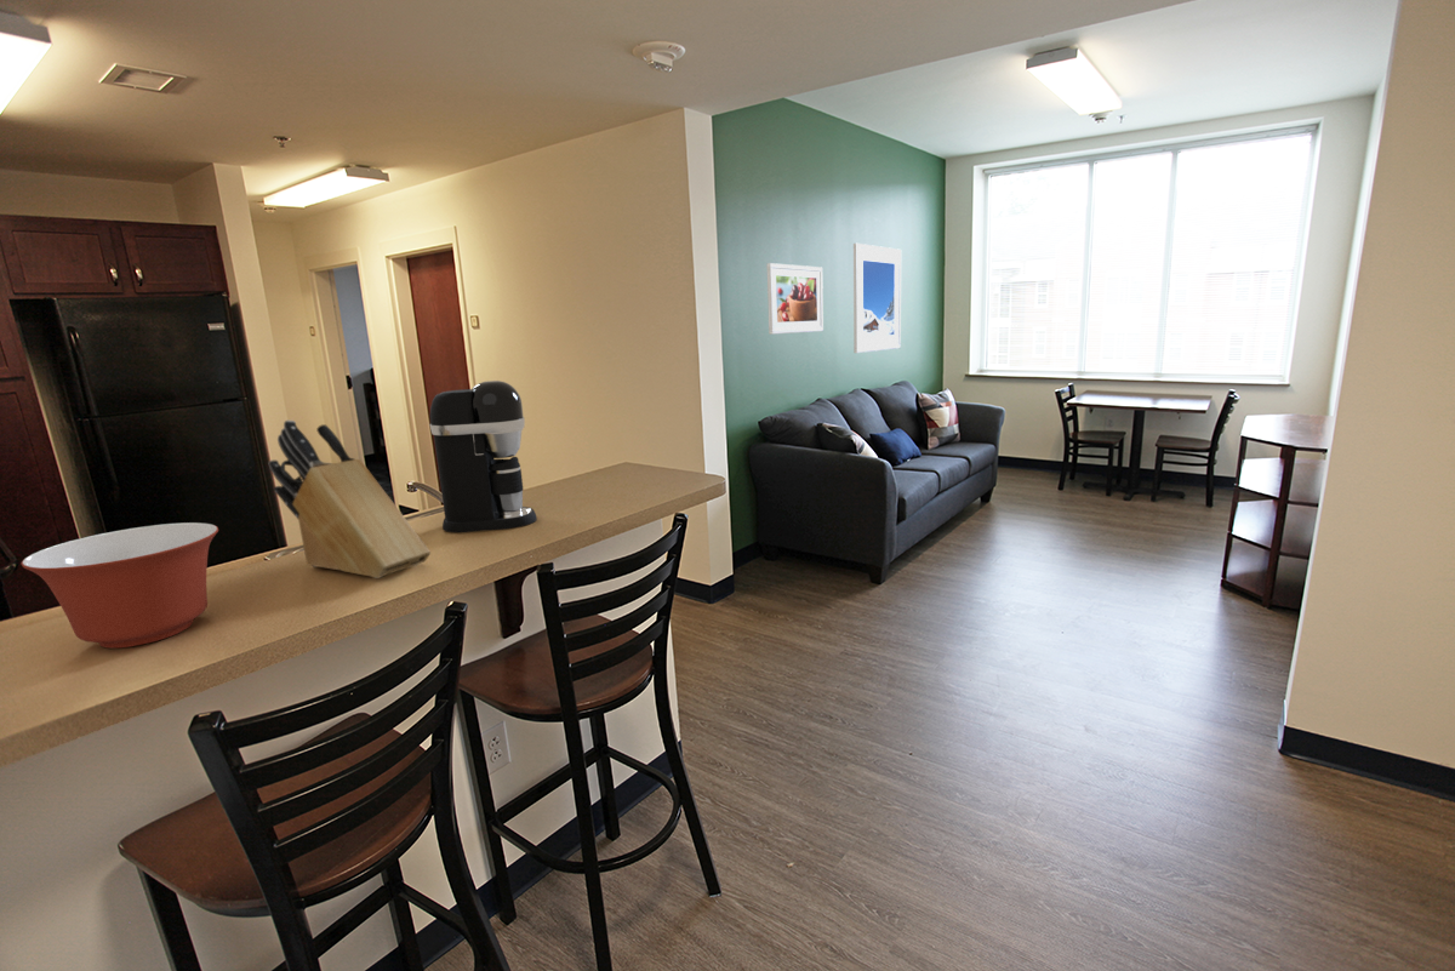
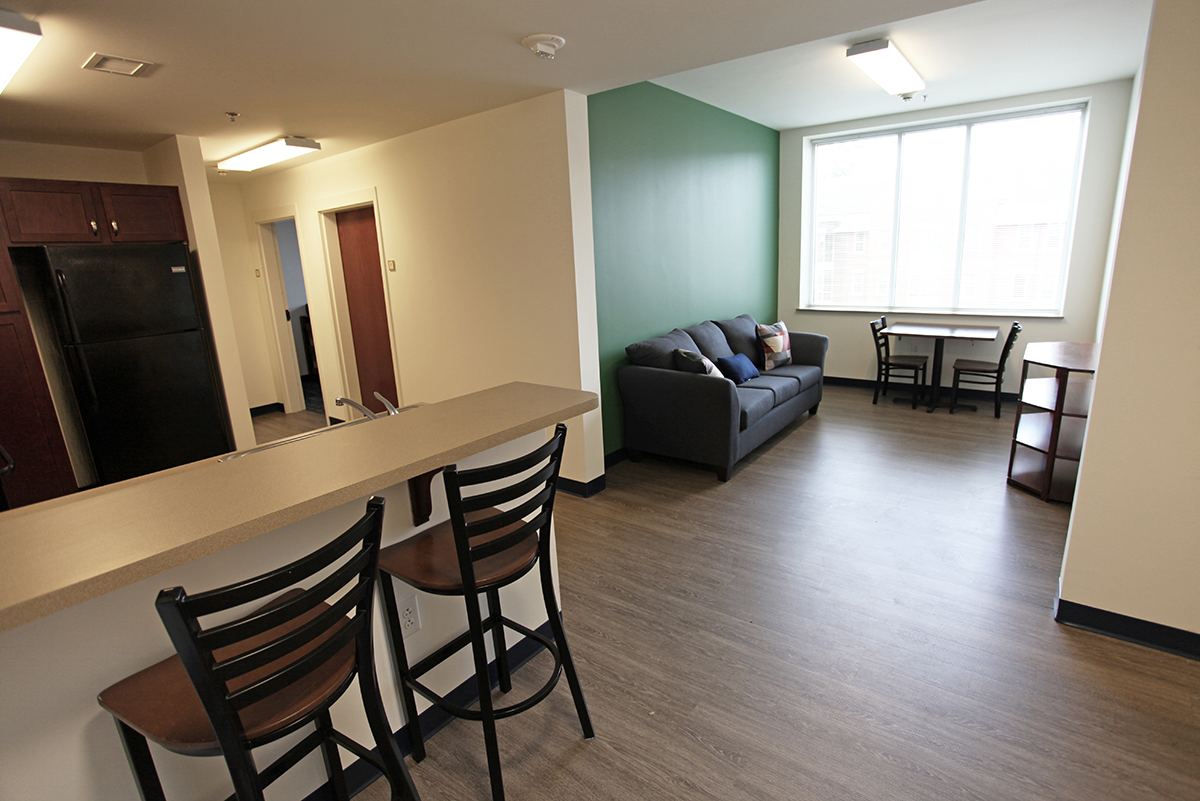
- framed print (878, 298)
- knife block (343, 492)
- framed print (797, 298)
- mixing bowl (137, 588)
- coffee maker (481, 453)
